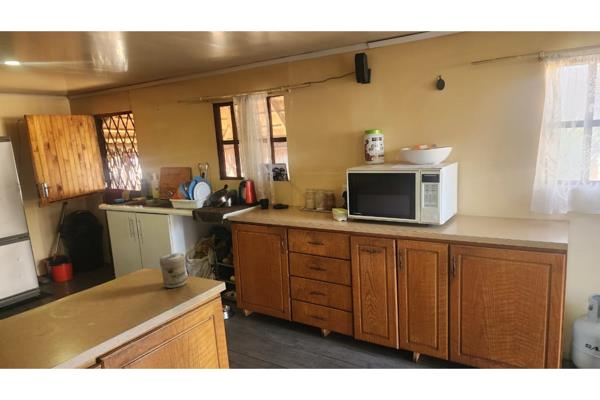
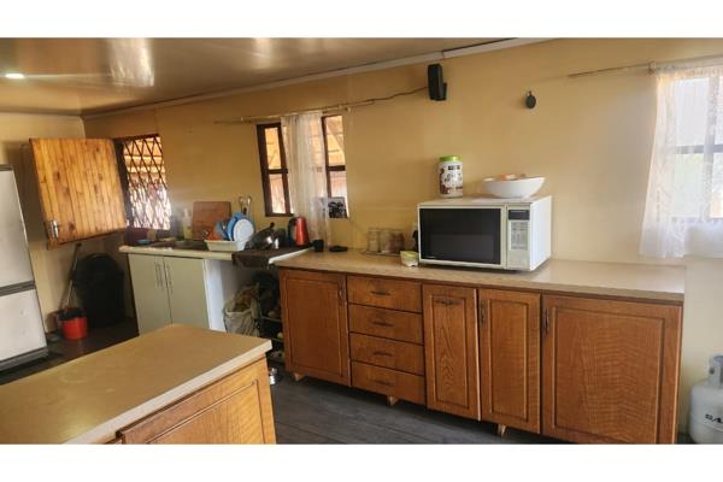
- jar (173, 270)
